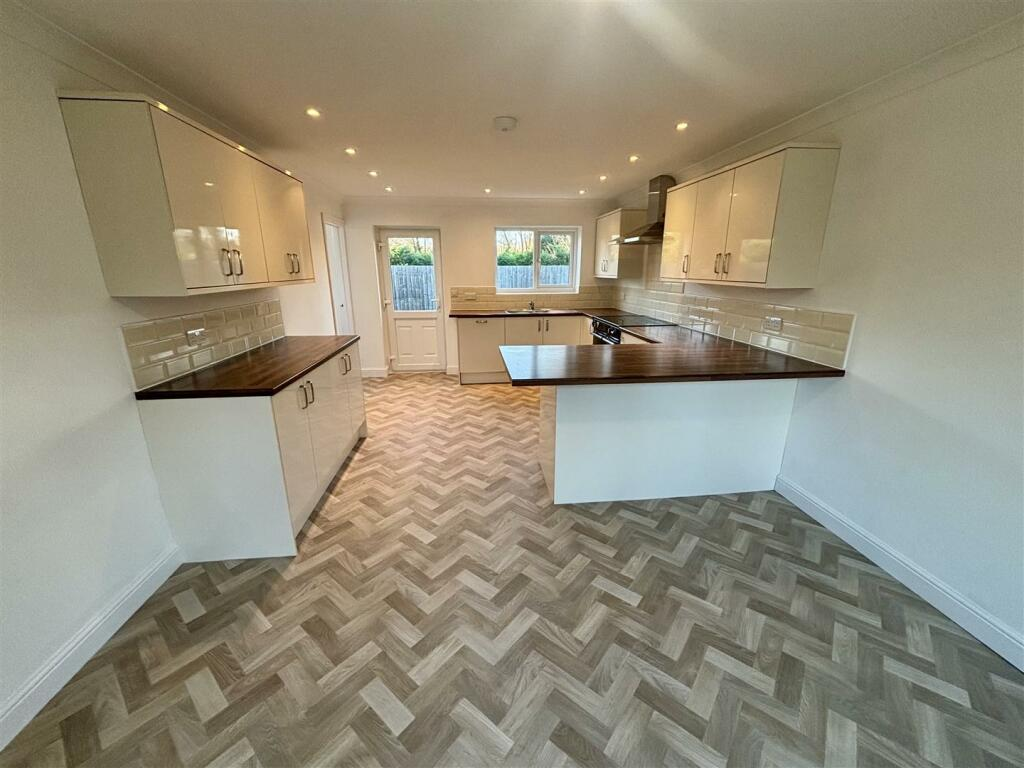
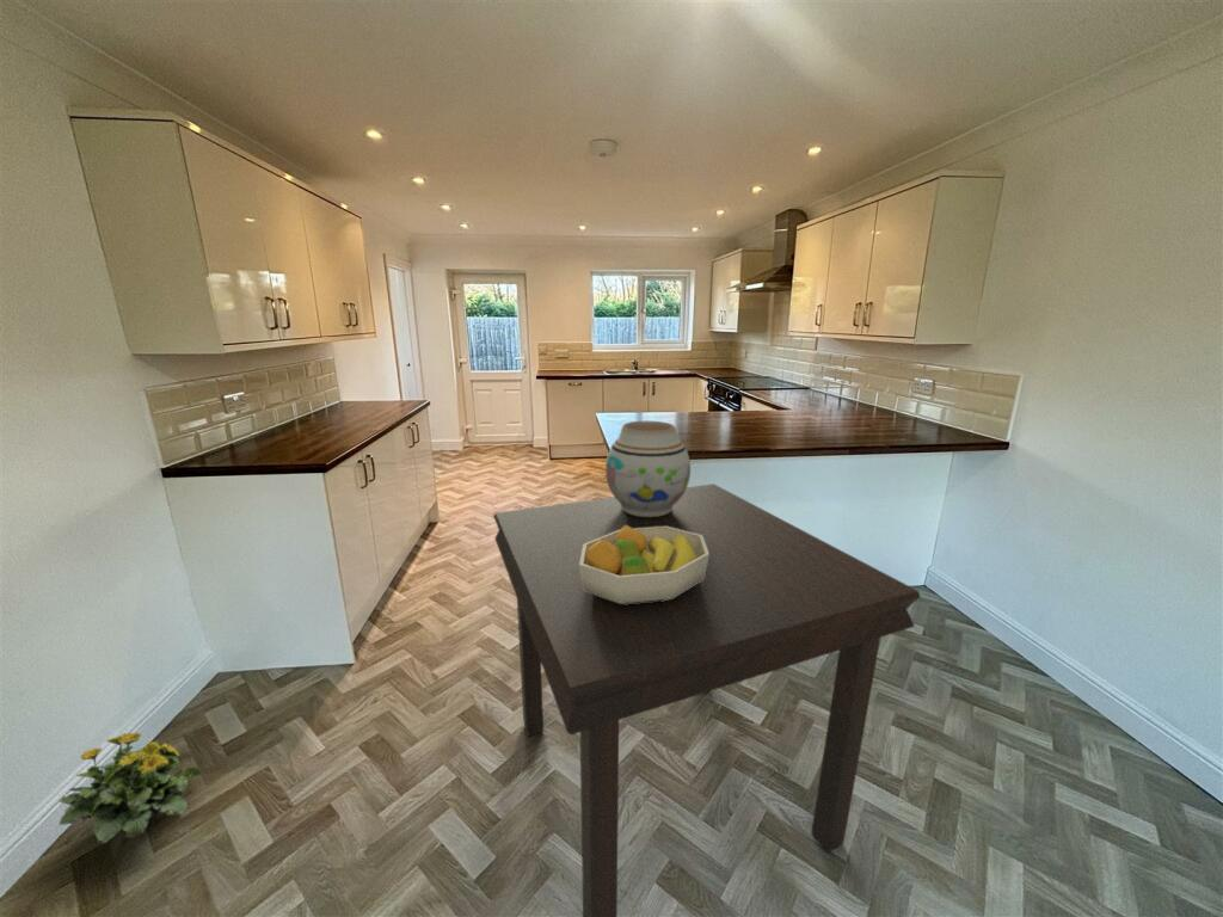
+ vase (647, 467)
+ fruit bowl (644, 556)
+ dining table (665, 670)
+ flowering plant (125, 787)
